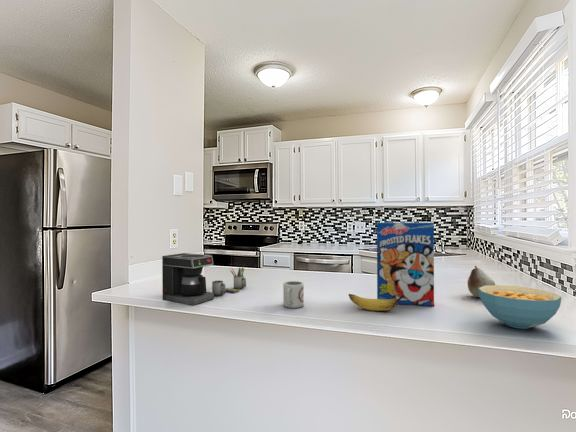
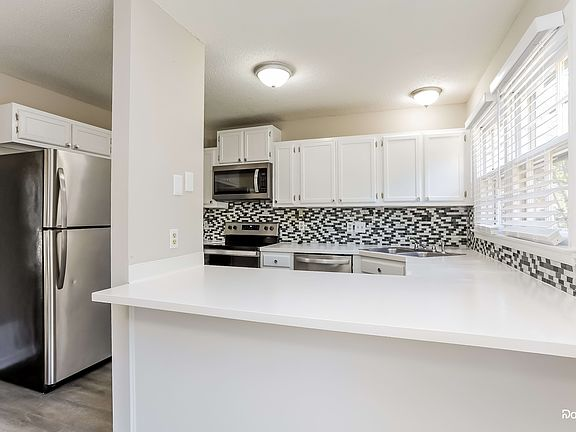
- fruit (481, 281)
- cereal box (404, 262)
- cereal bowl (517, 308)
- coffee maker (209, 265)
- banana (375, 301)
- cup (292, 294)
